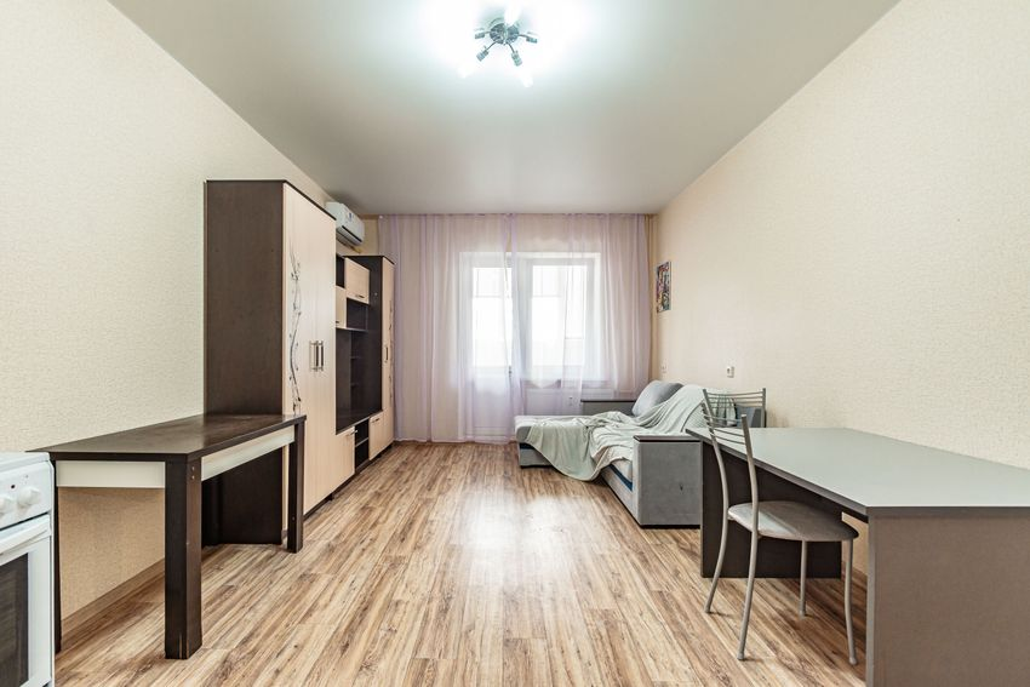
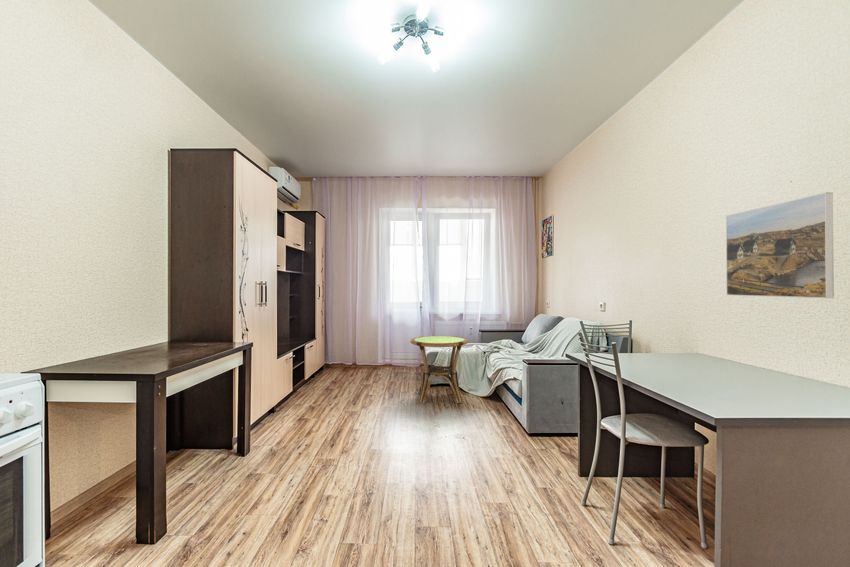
+ side table (439, 368)
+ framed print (772, 251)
